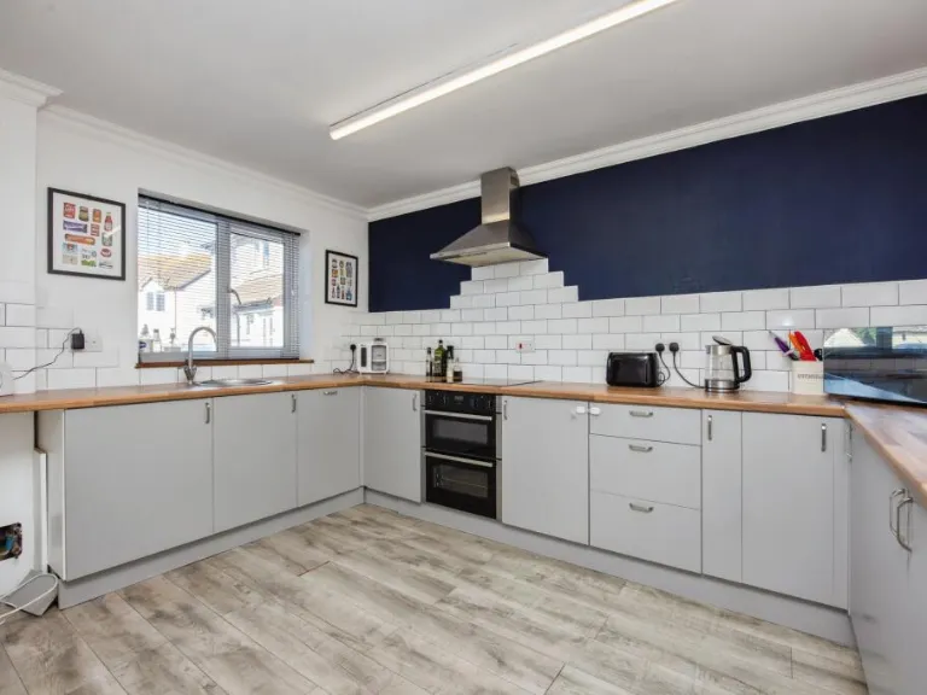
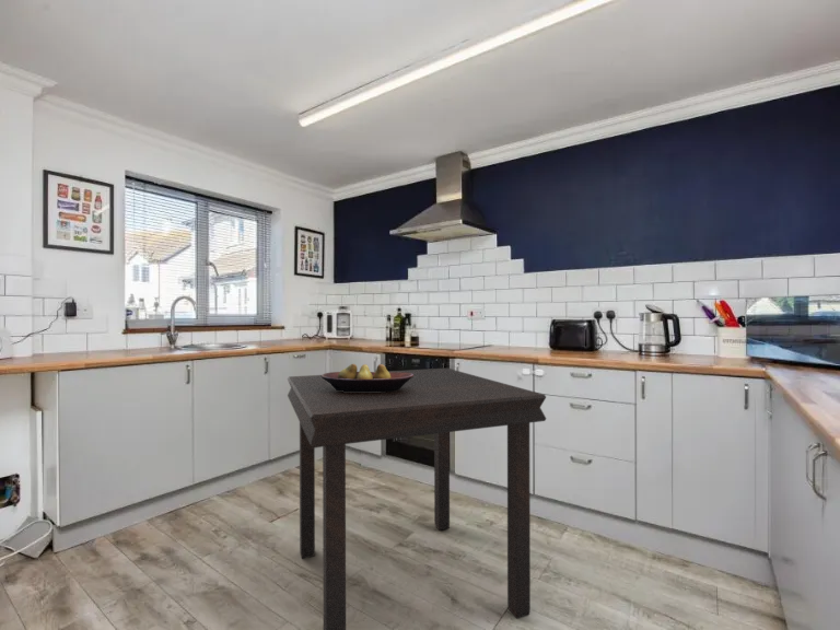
+ dining table (434, 481)
+ fruit bowl (368, 375)
